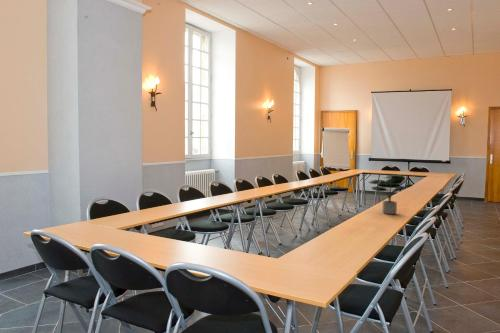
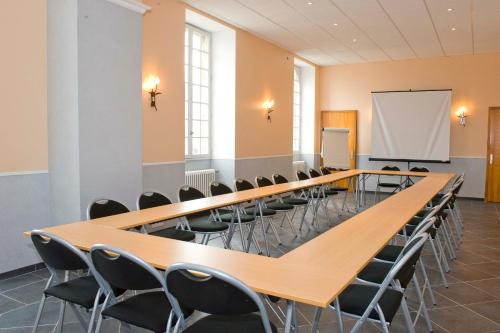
- potted plant (388, 193)
